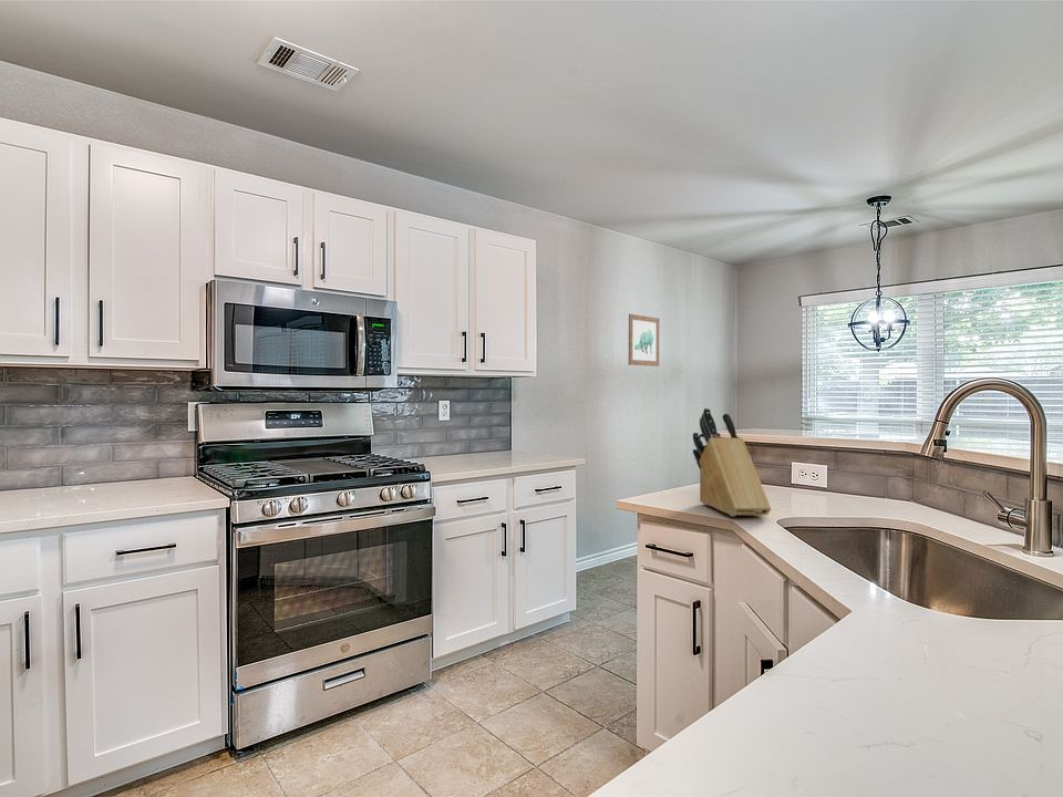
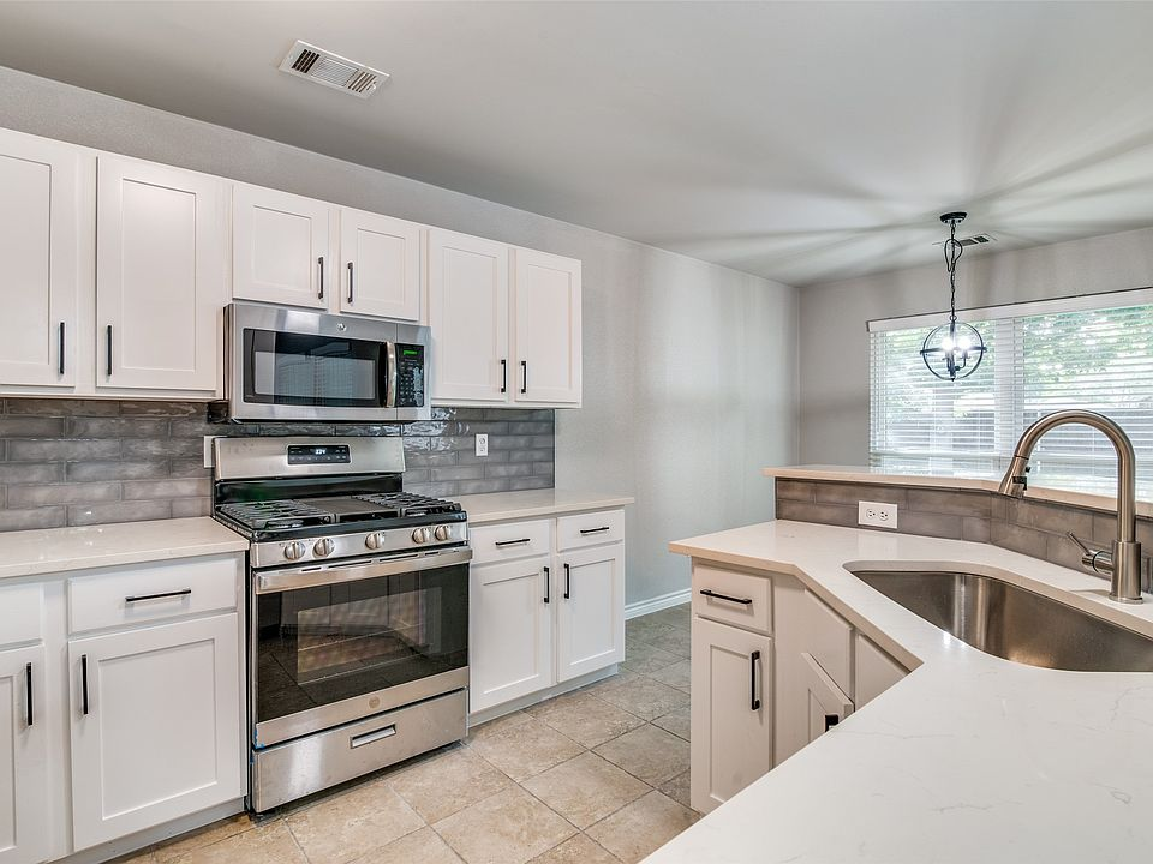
- wall art (643, 341)
- knife block (726, 458)
